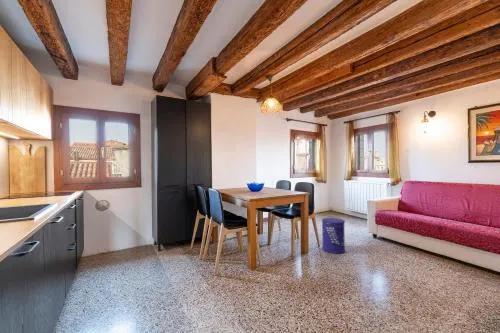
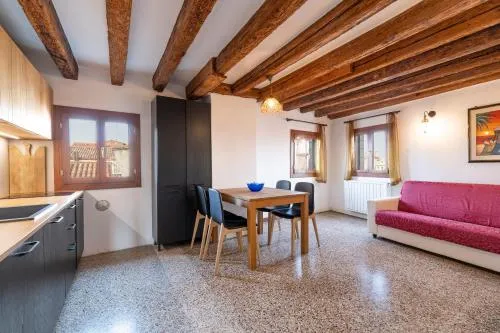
- waste bin (333, 234)
